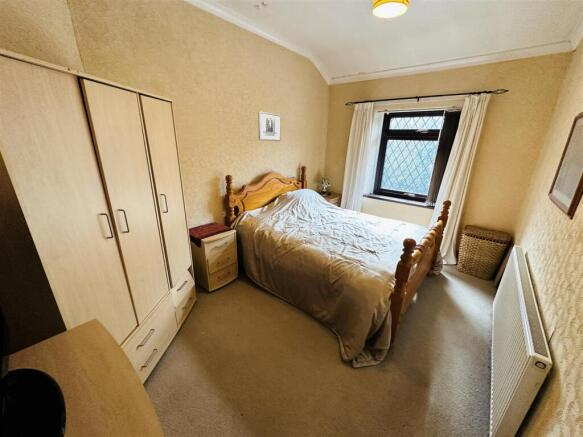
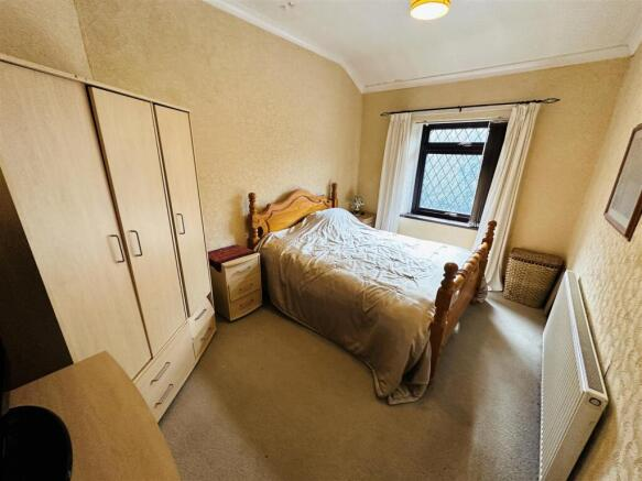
- wall art (270, 127)
